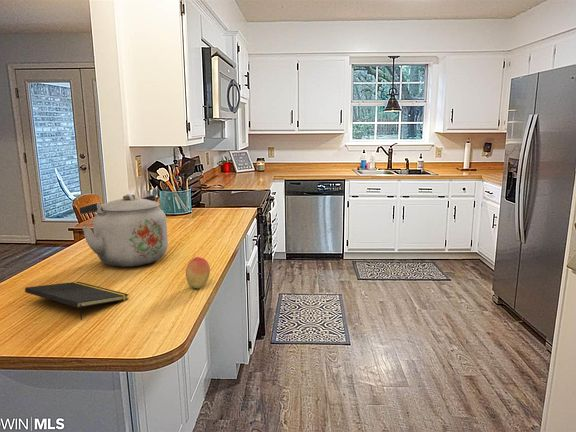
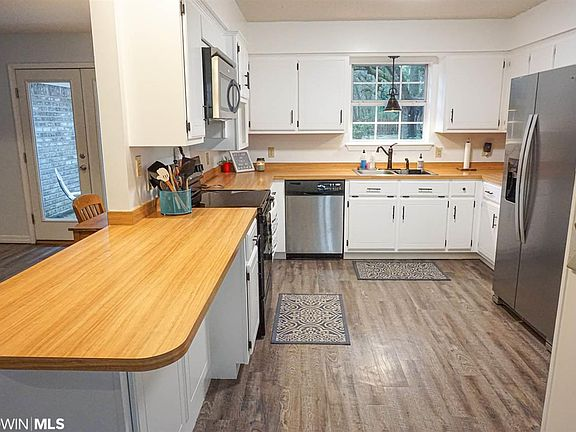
- kettle (122, 228)
- notepad (77, 293)
- fruit (197, 272)
